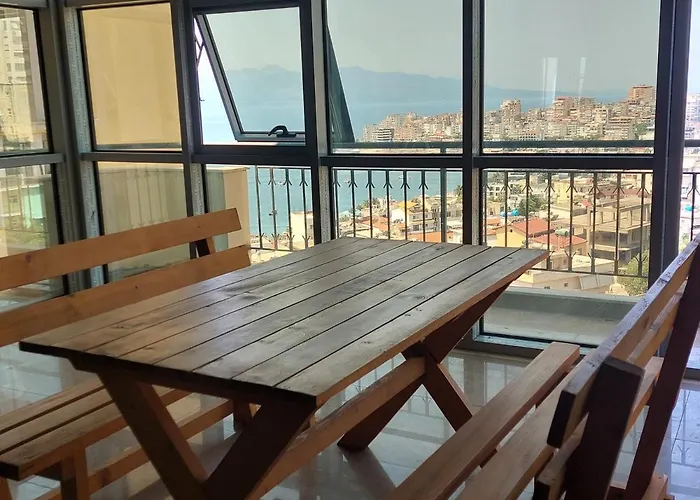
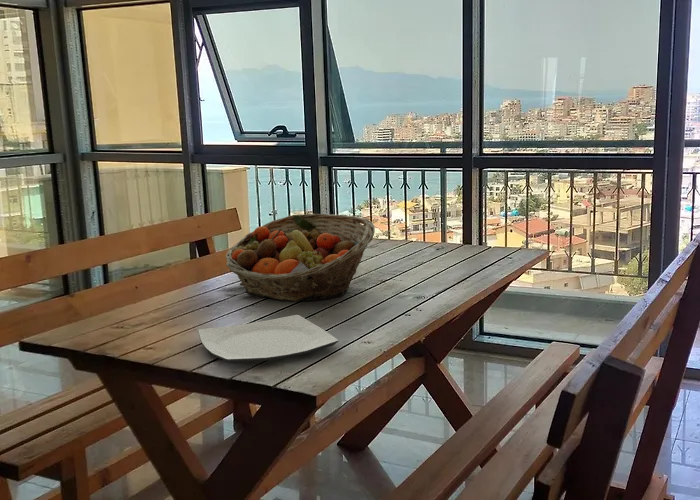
+ fruit basket (299, 255)
+ plate (266, 340)
